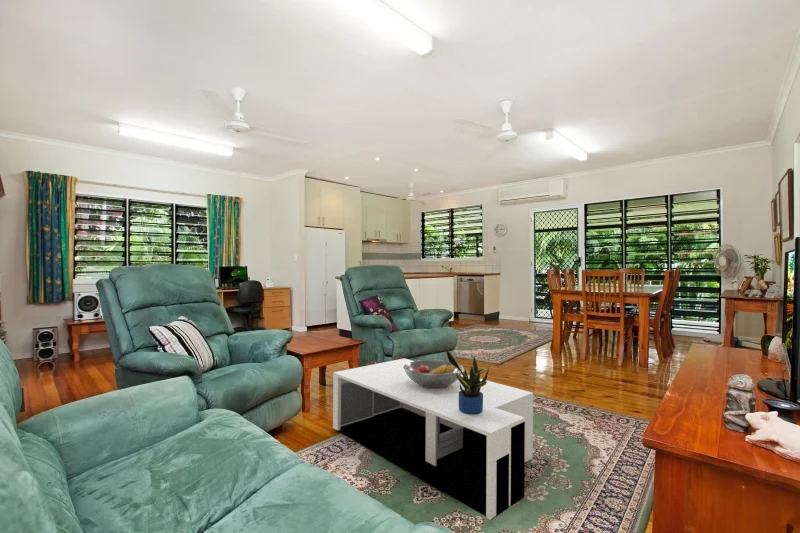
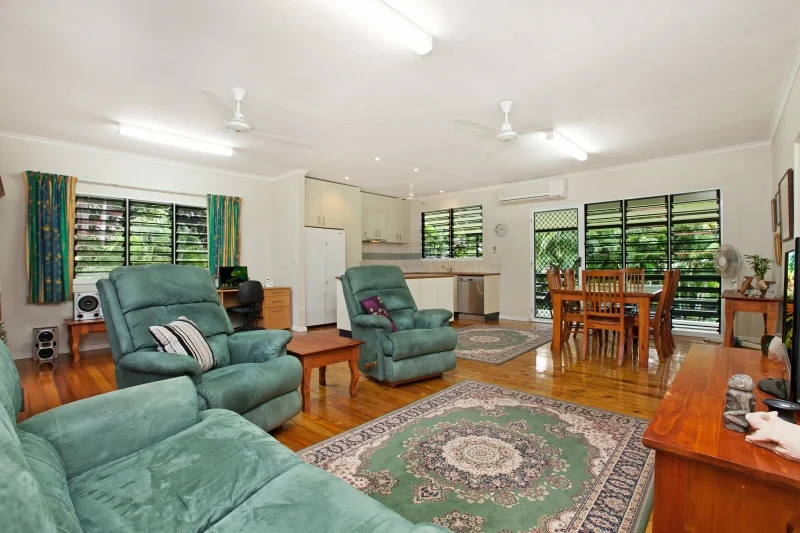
- fruit bowl (433, 372)
- potted plant (467, 379)
- coffee table (434, 416)
